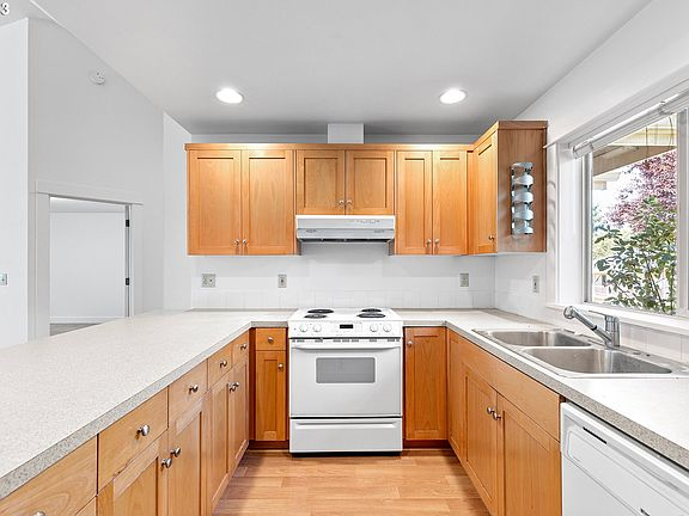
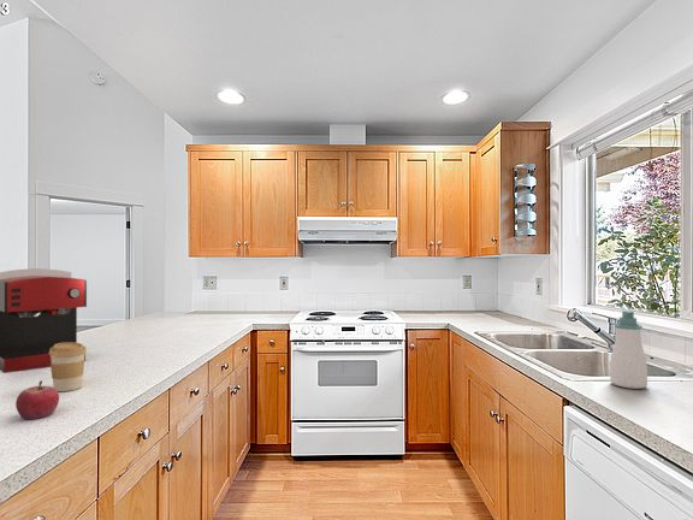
+ fruit (37, 398)
+ coffee cup (67, 365)
+ coffee maker (40, 315)
+ soap bottle (628, 348)
